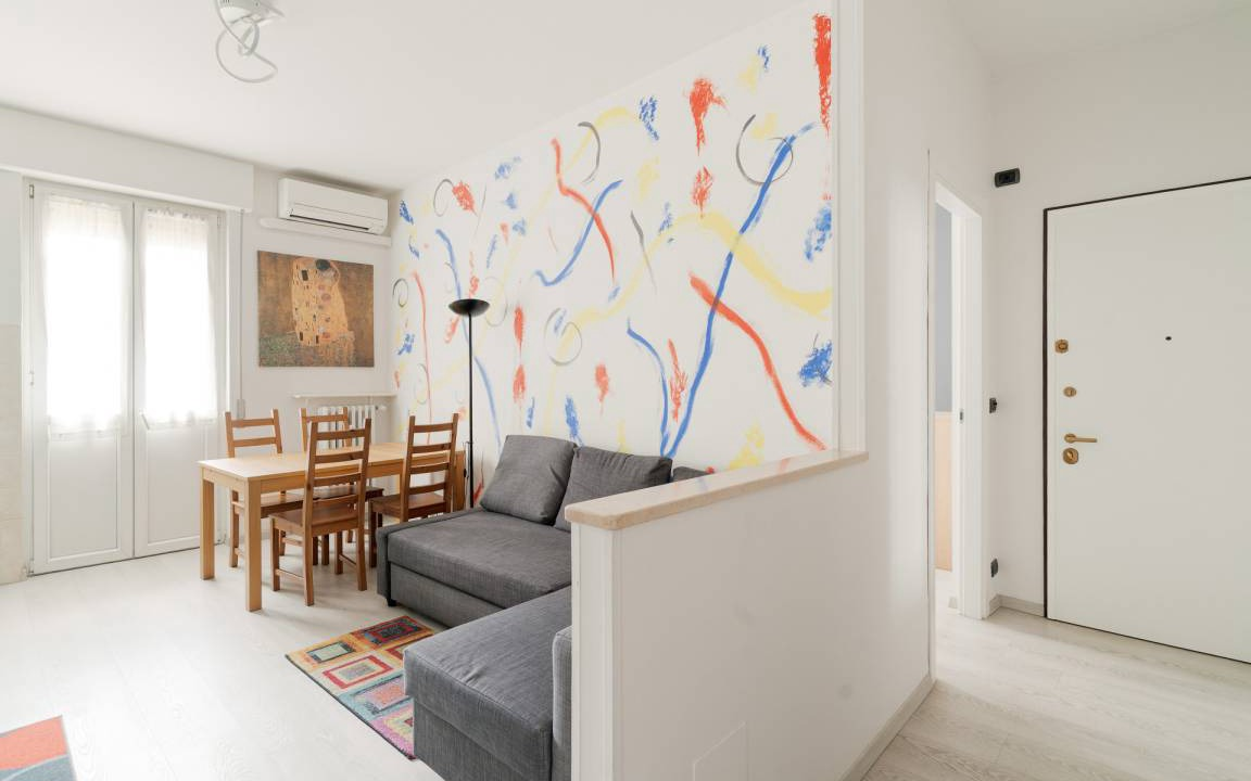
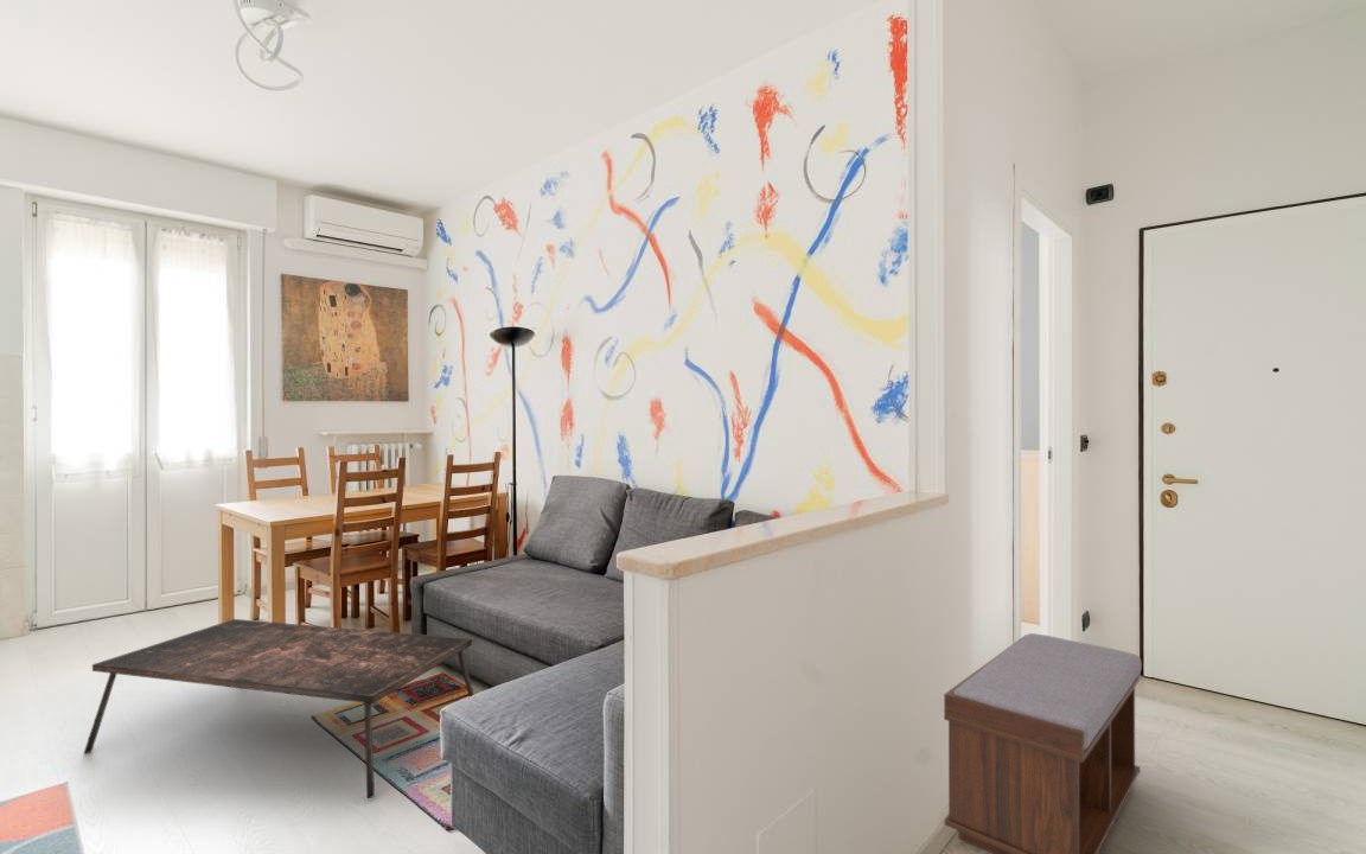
+ coffee table (293, 692)
+ bench (1051, 739)
